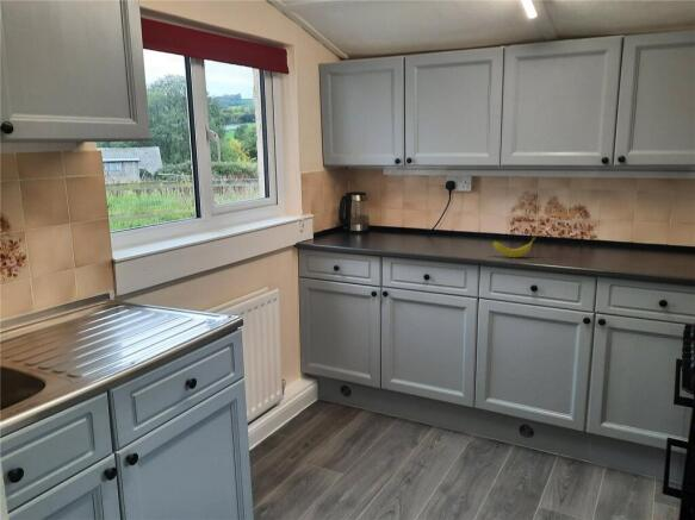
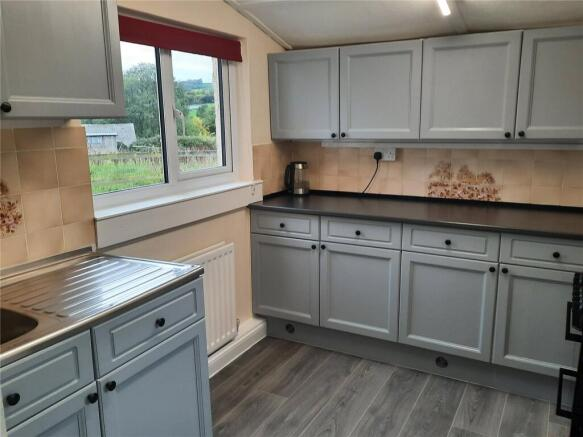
- banana (513, 249)
